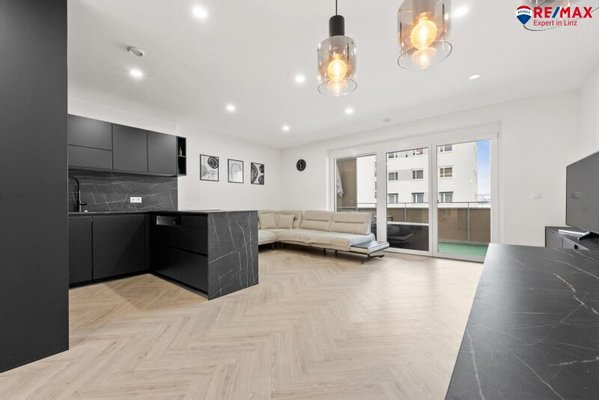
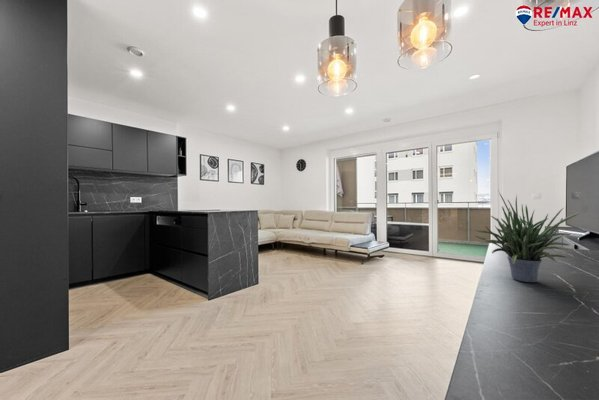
+ potted plant (527, 233)
